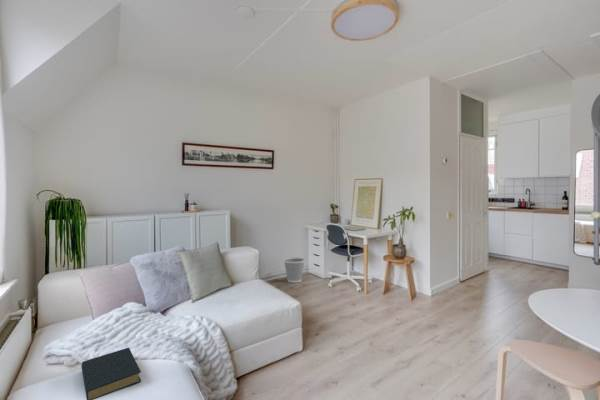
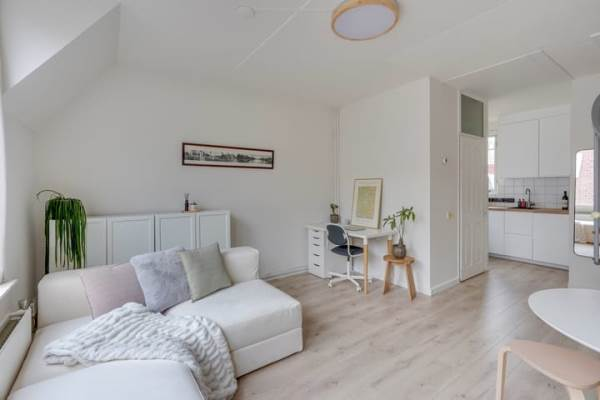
- hardback book (110, 371)
- wastebasket (294, 270)
